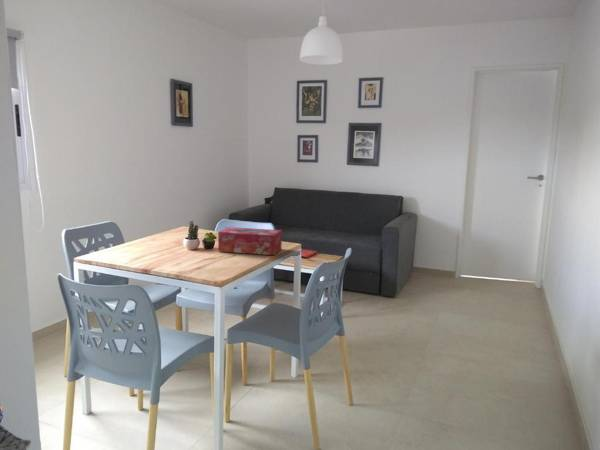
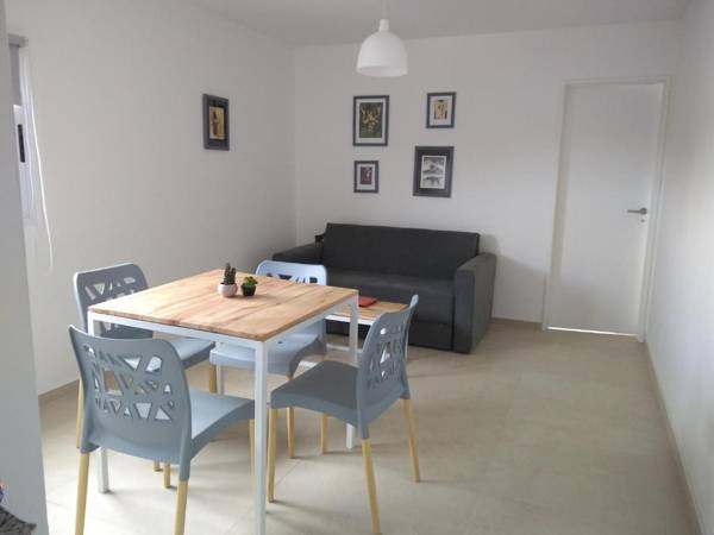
- tissue box (250, 240)
